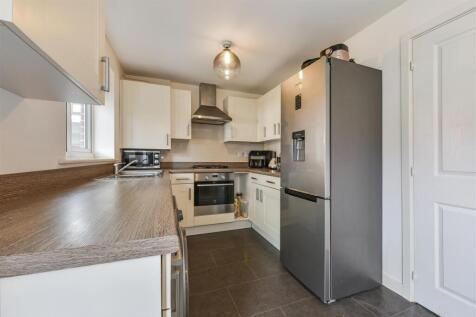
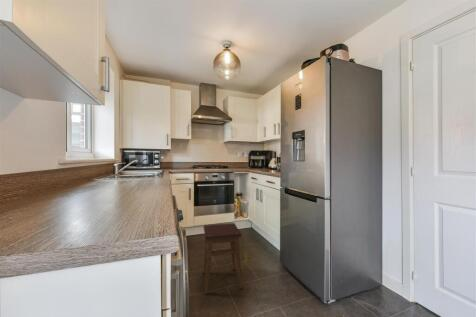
+ stool (221, 254)
